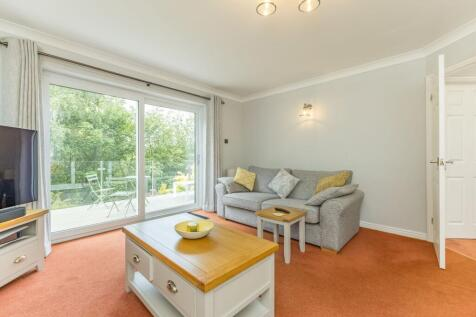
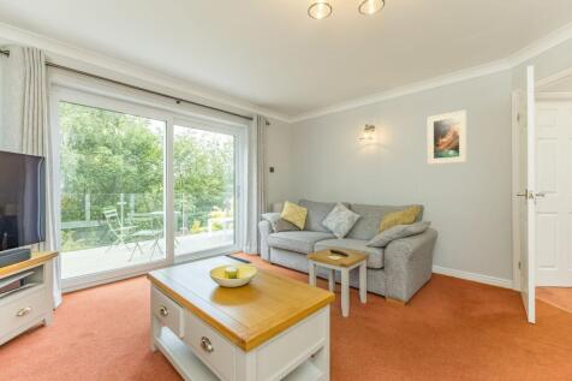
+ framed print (446, 138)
